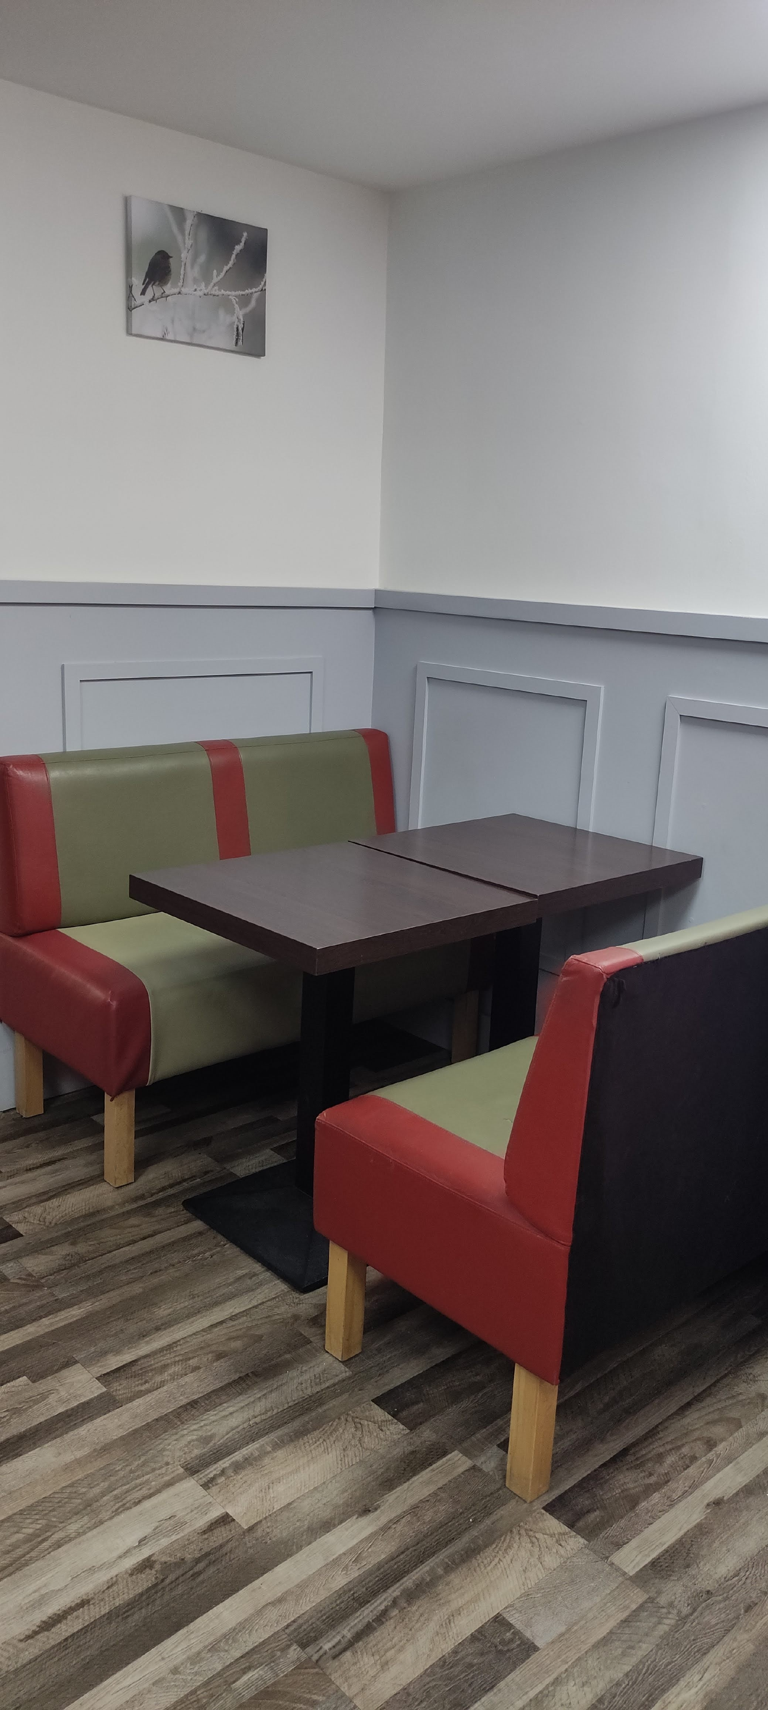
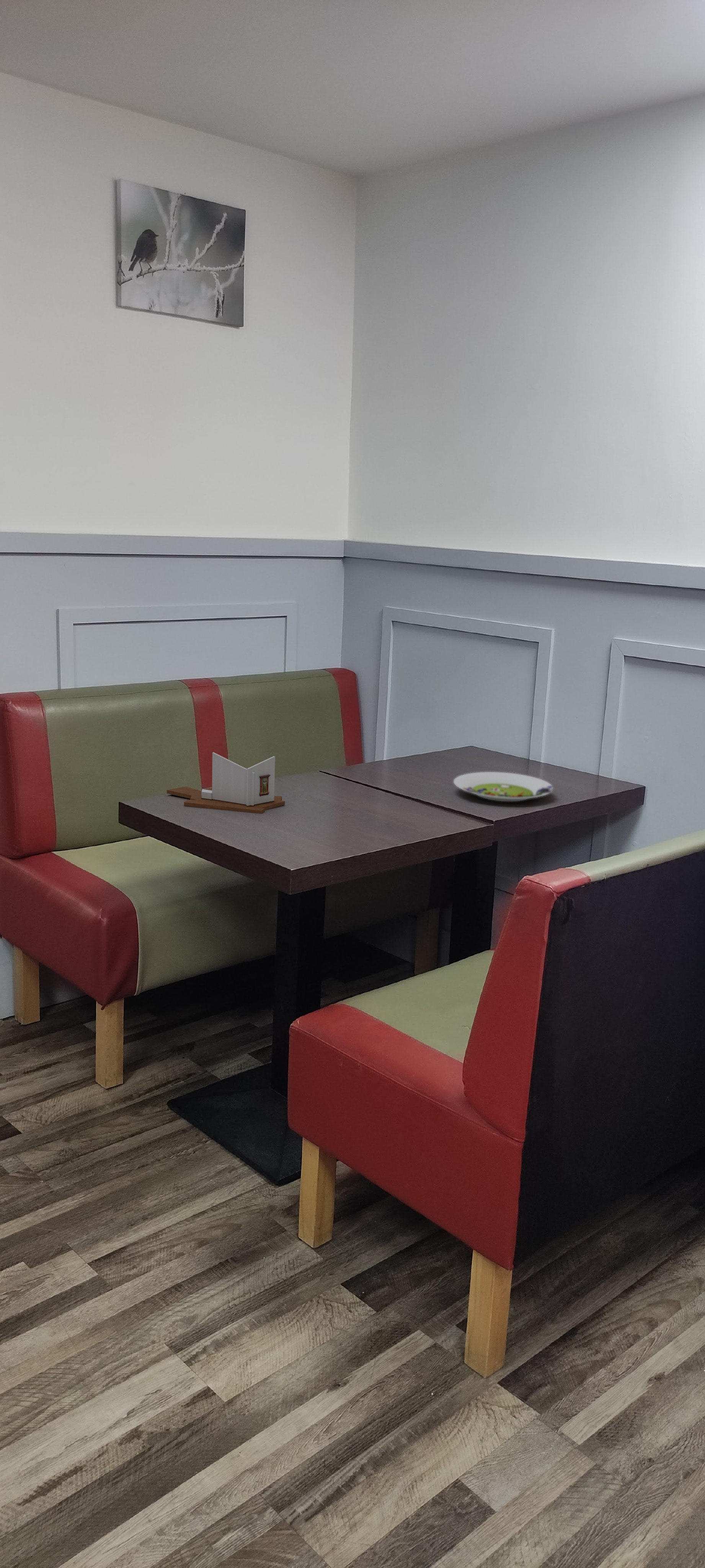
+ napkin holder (228, 775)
+ salad plate (503, 787)
